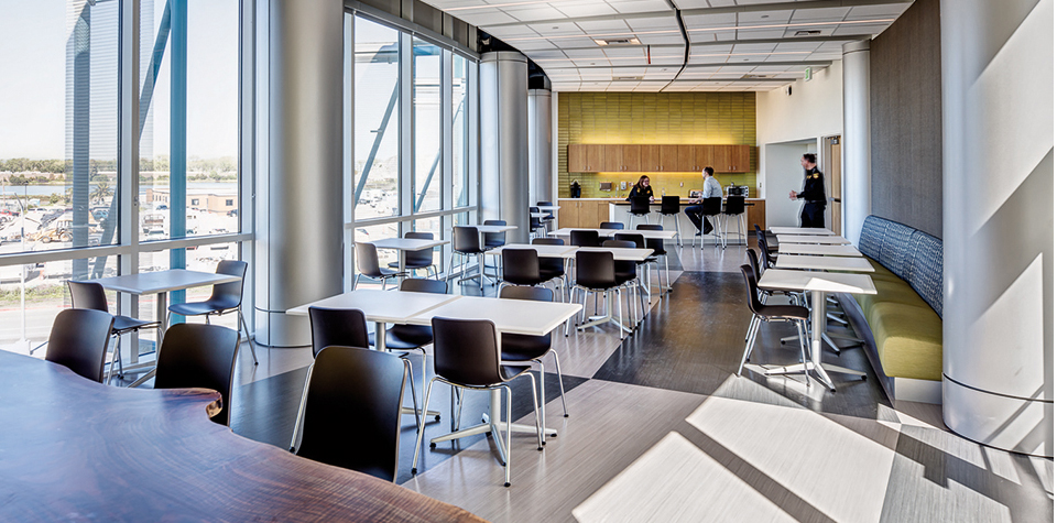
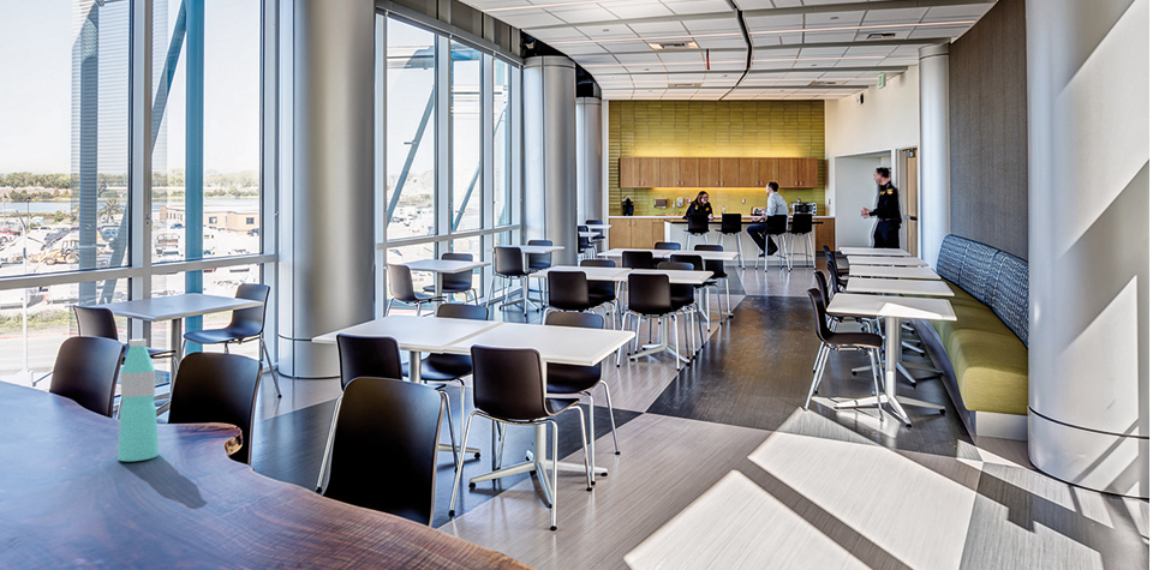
+ water bottle (138, 397)
